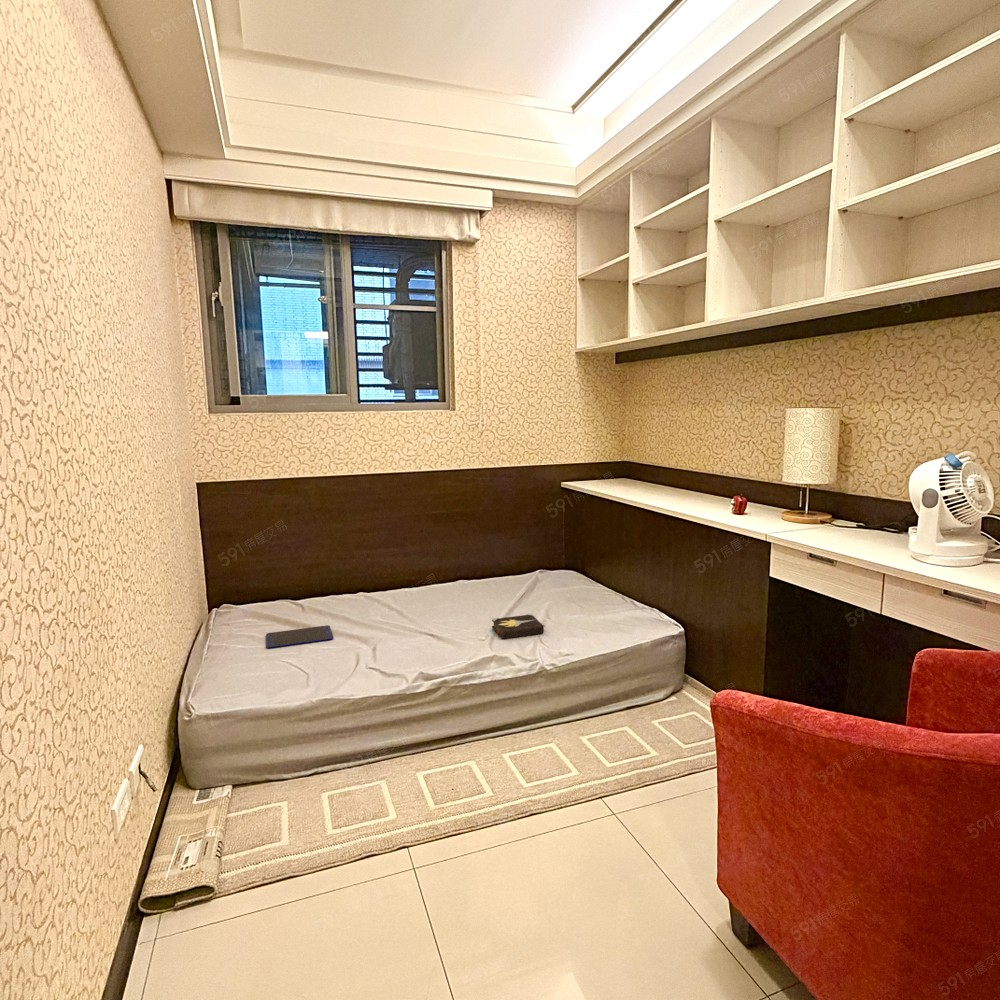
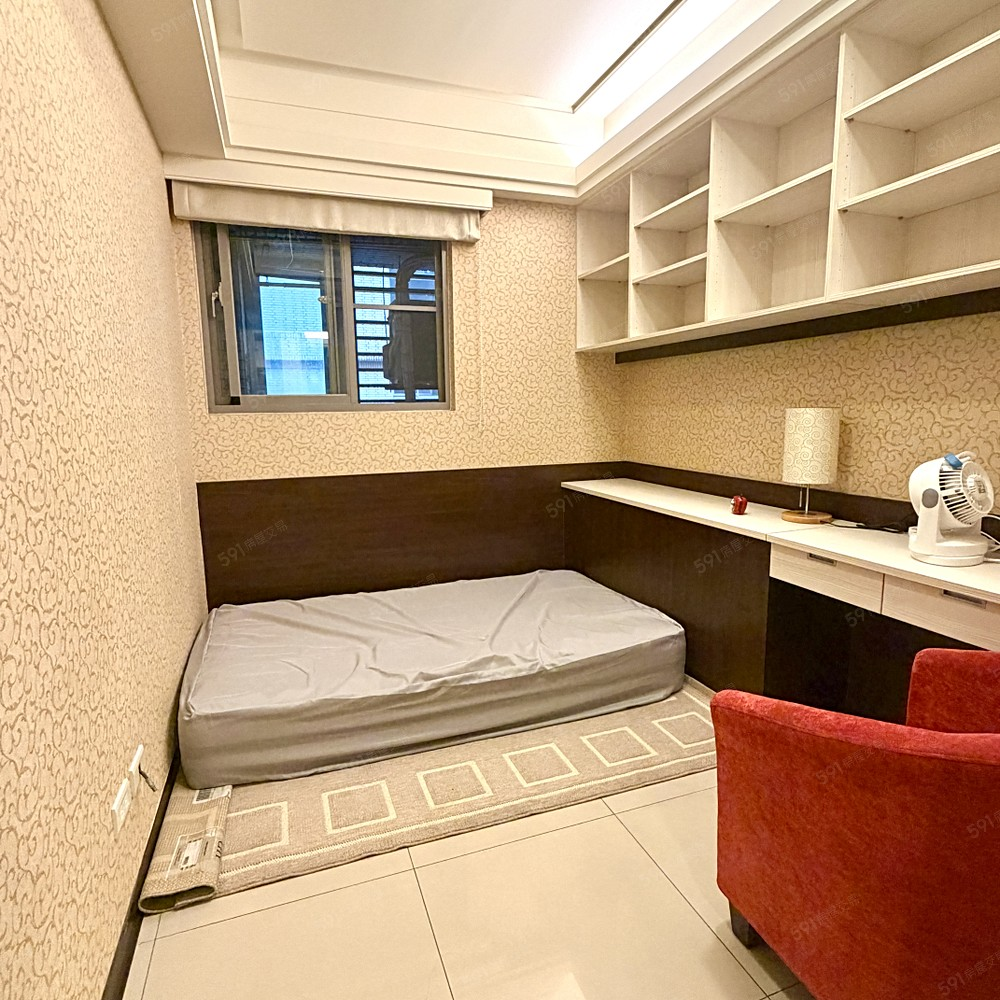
- tablet (299, 636)
- hardback book (517, 625)
